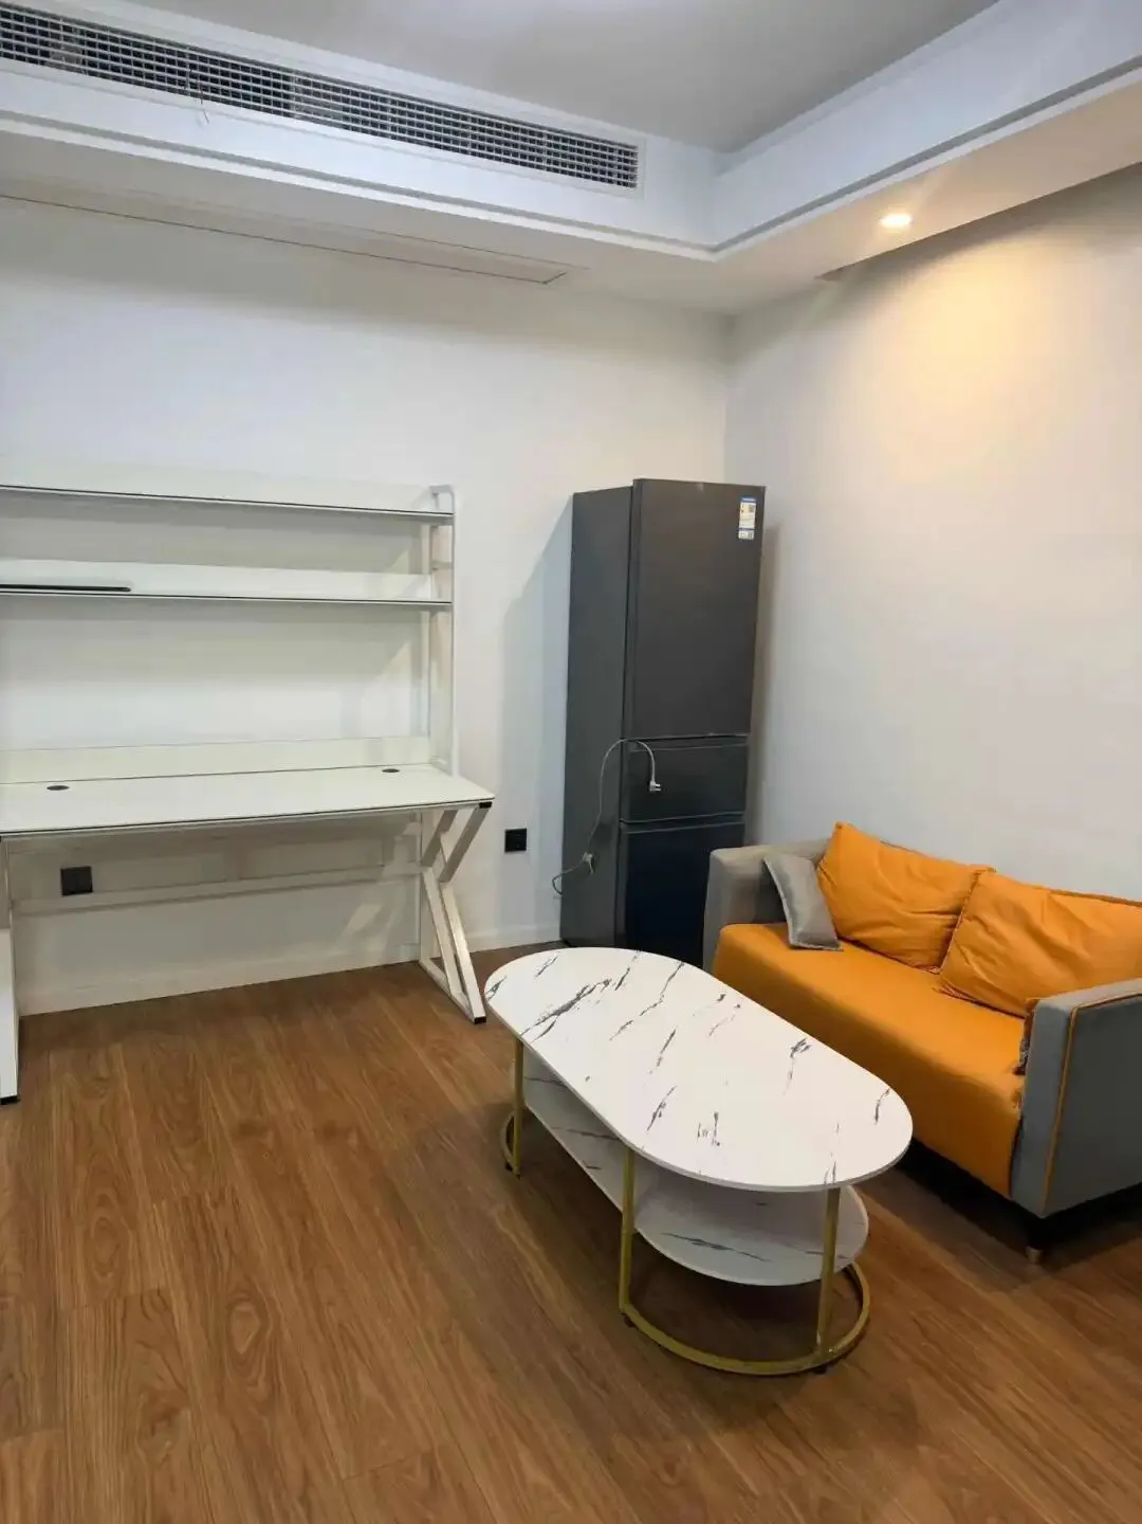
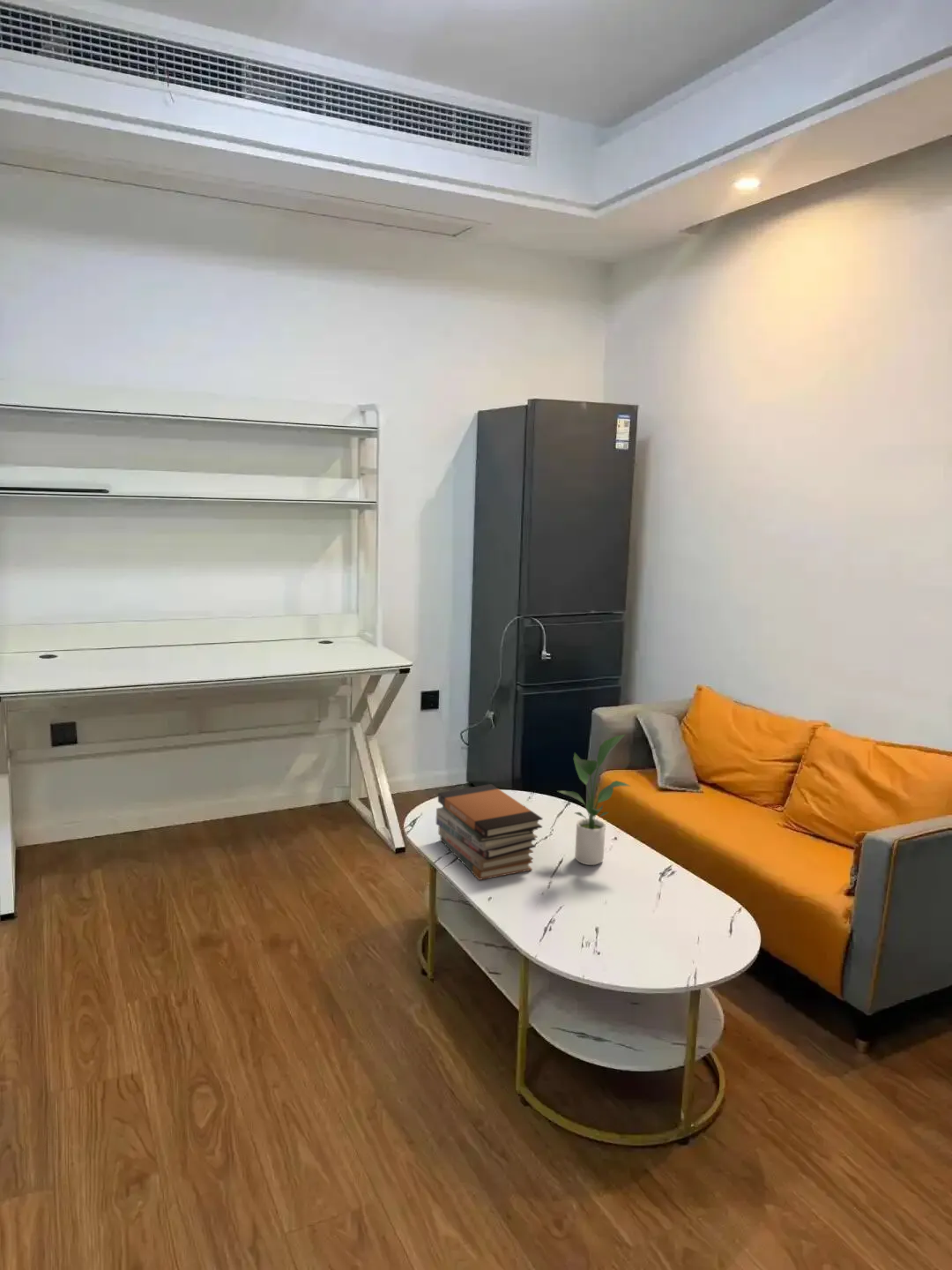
+ book stack (486, 829)
+ potted plant (591, 797)
